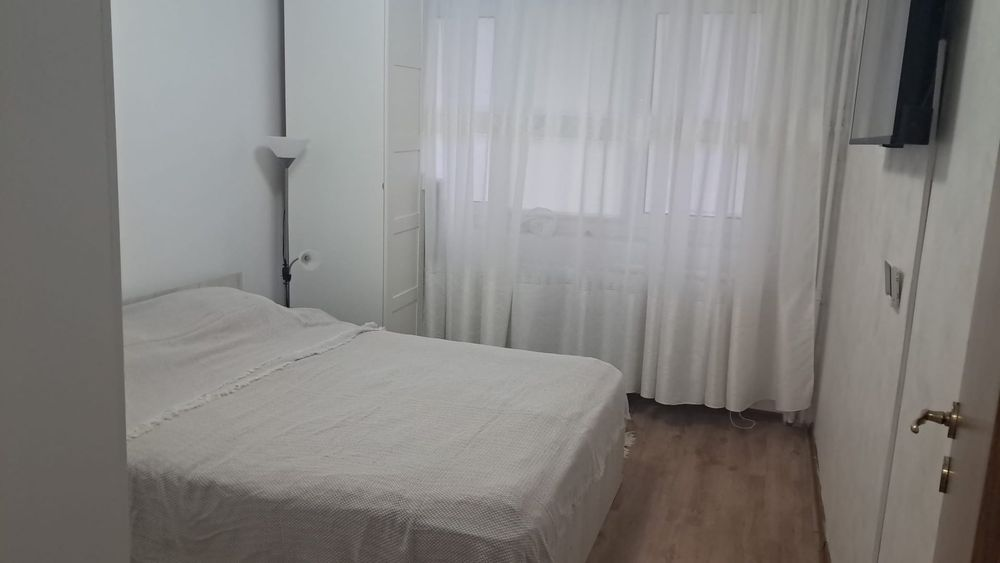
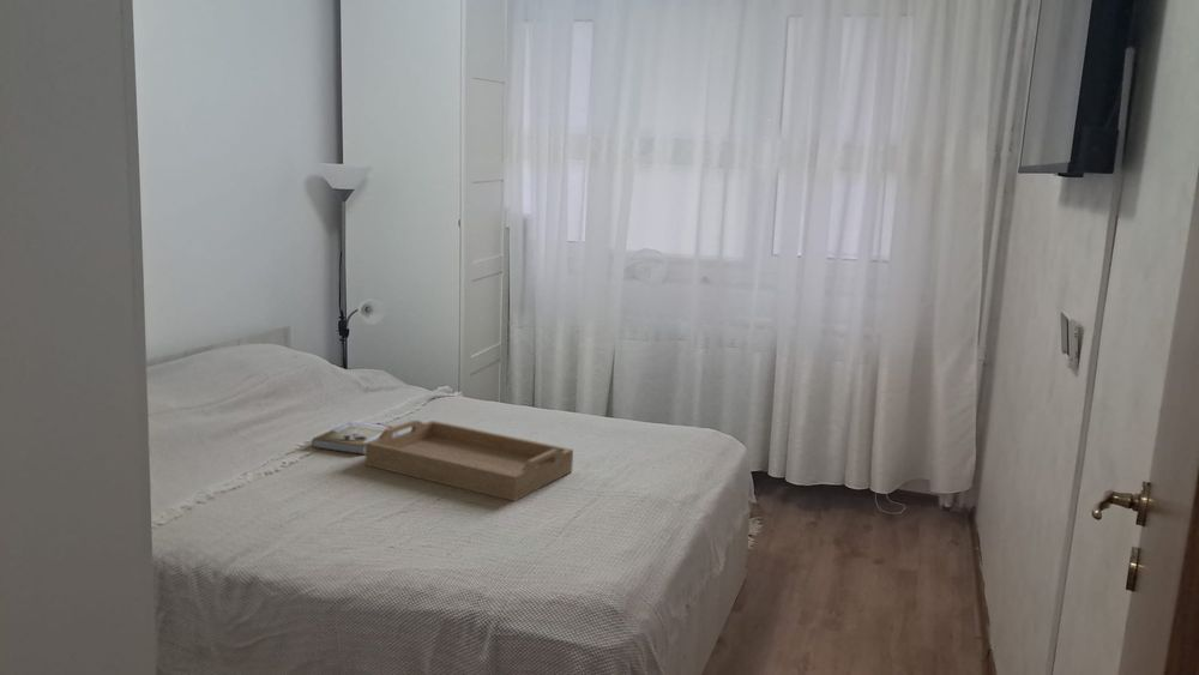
+ book (356, 436)
+ serving tray (469, 453)
